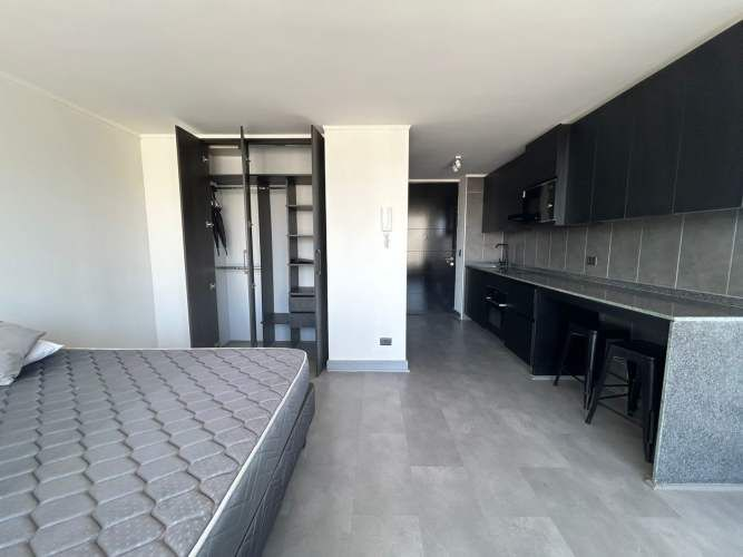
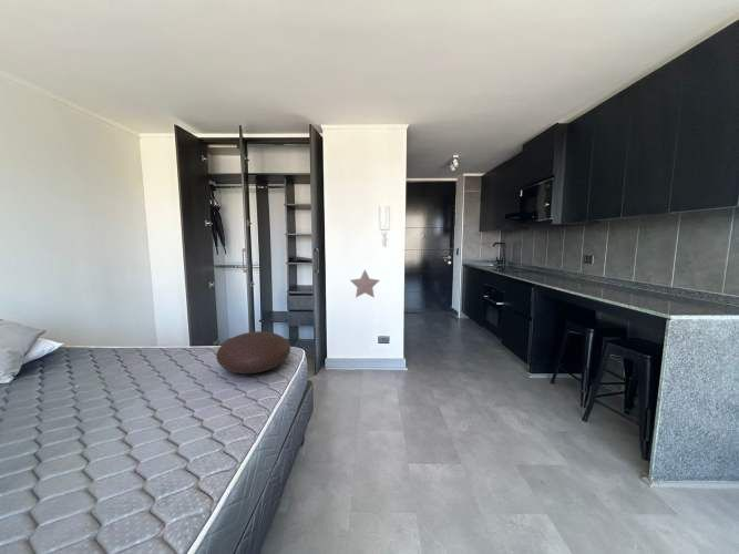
+ cushion (254, 350)
+ decorative star (365, 283)
